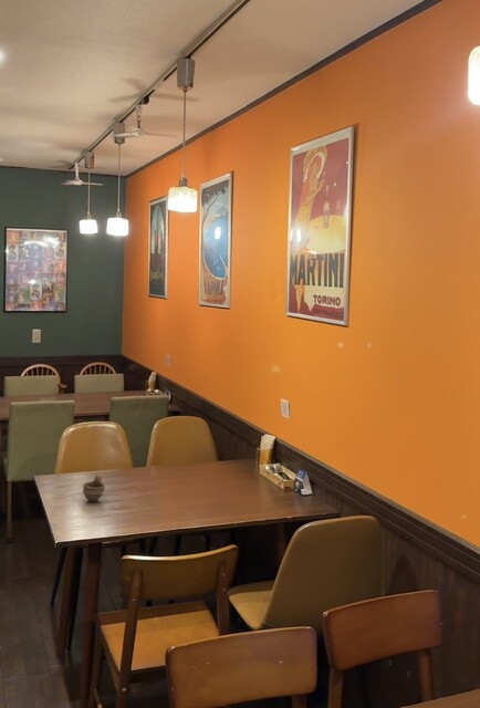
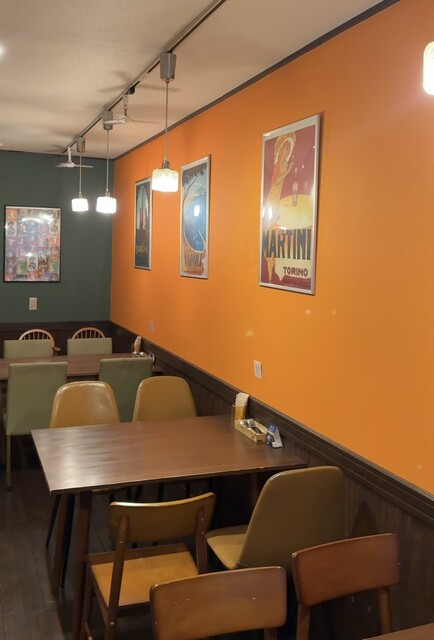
- cup (95, 488)
